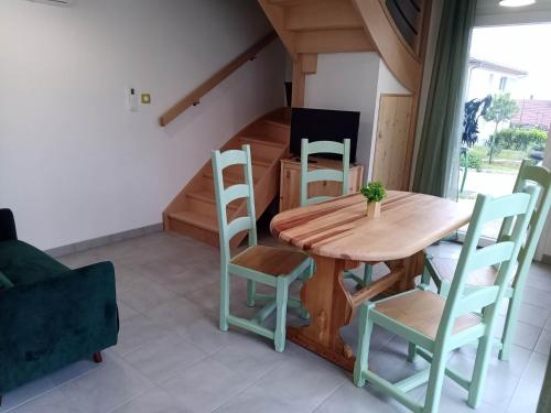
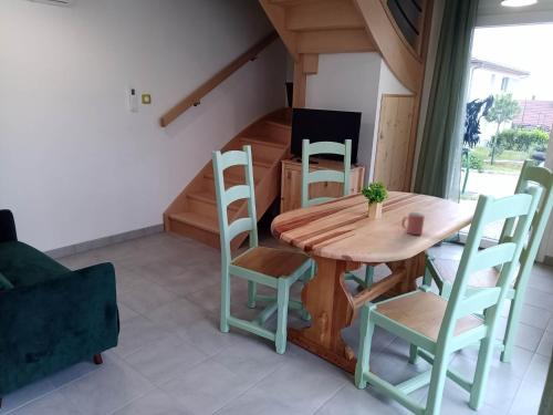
+ mug (411, 222)
